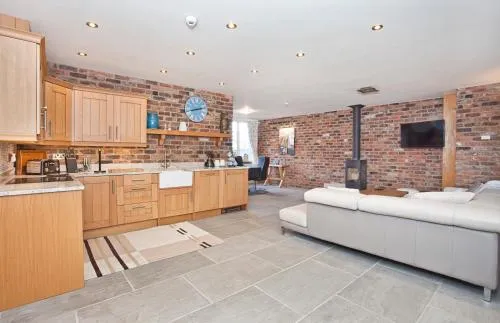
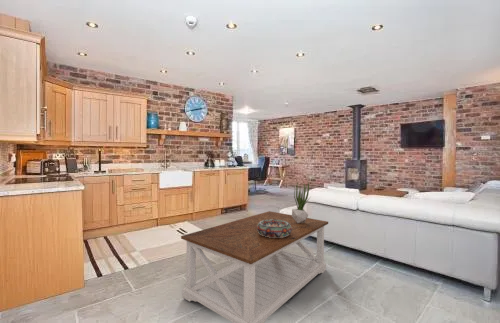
+ potted plant (301, 201)
+ coffee table (262, 255)
+ decorative bowl (274, 228)
